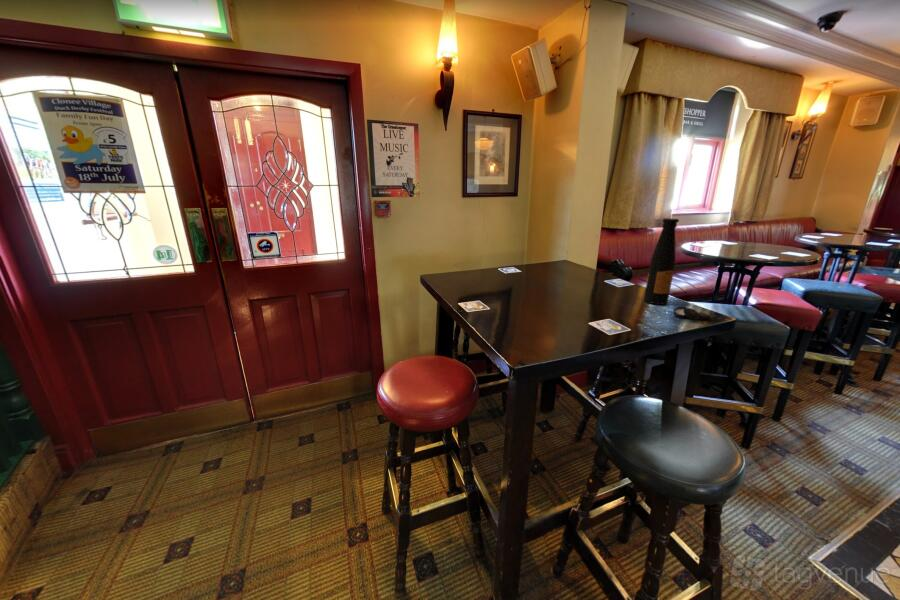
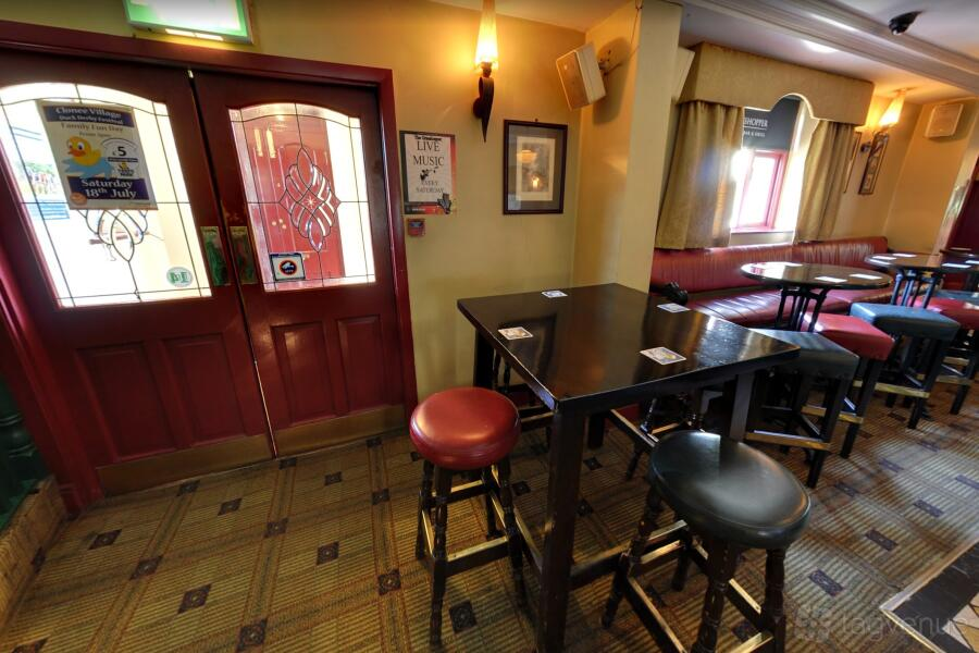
- beer bottle (674, 265)
